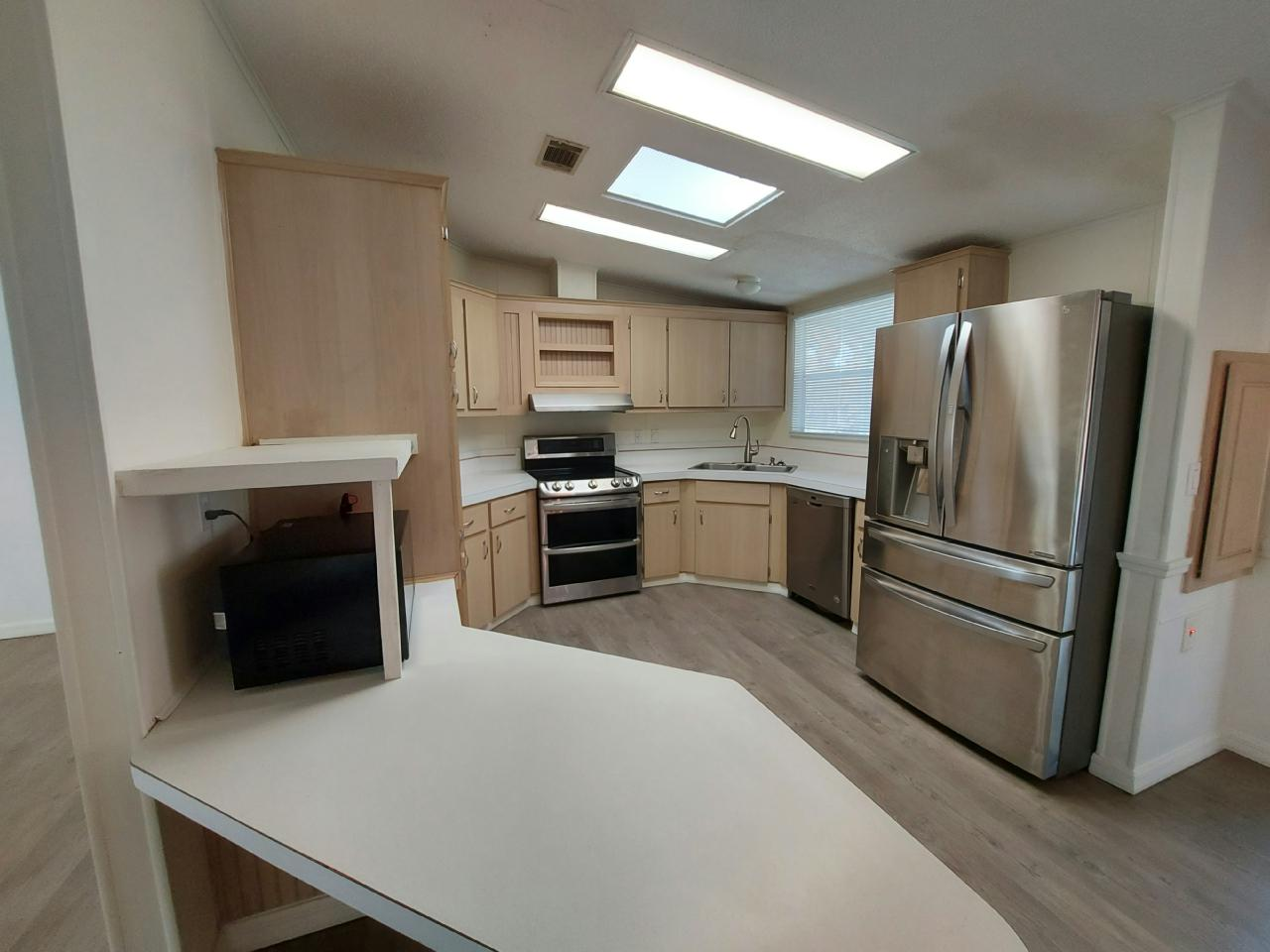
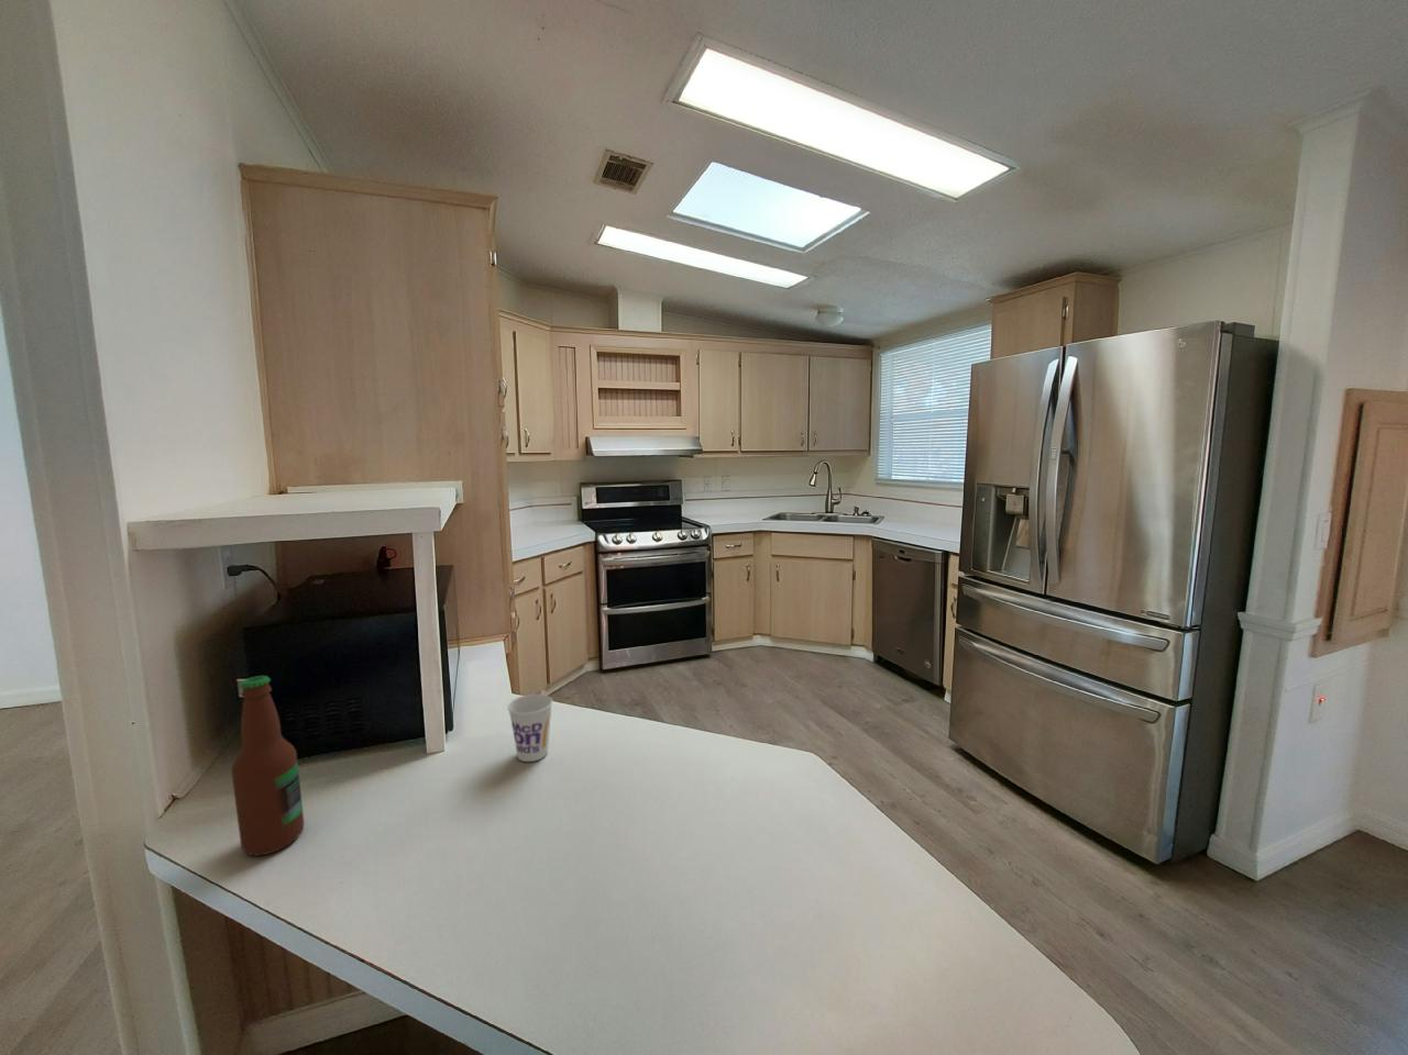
+ bottle (264, 760)
+ cup (531, 727)
